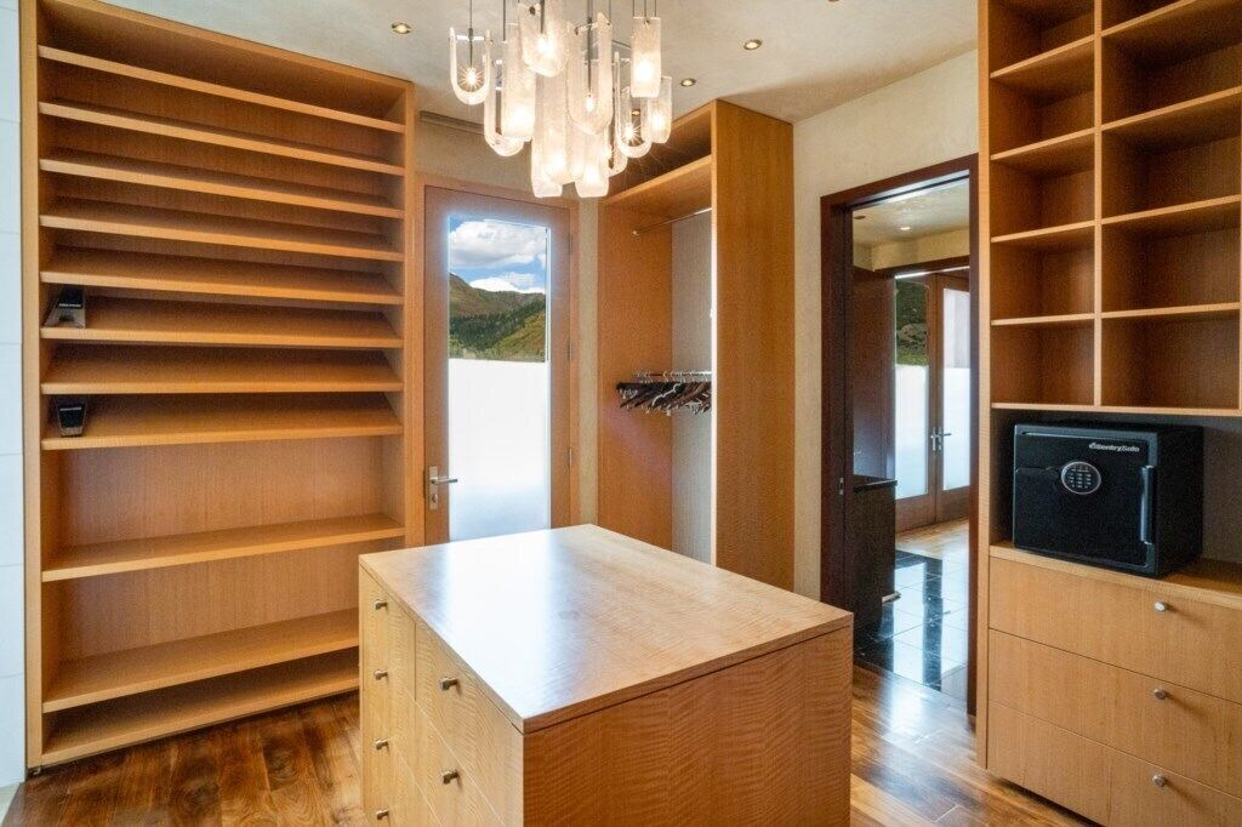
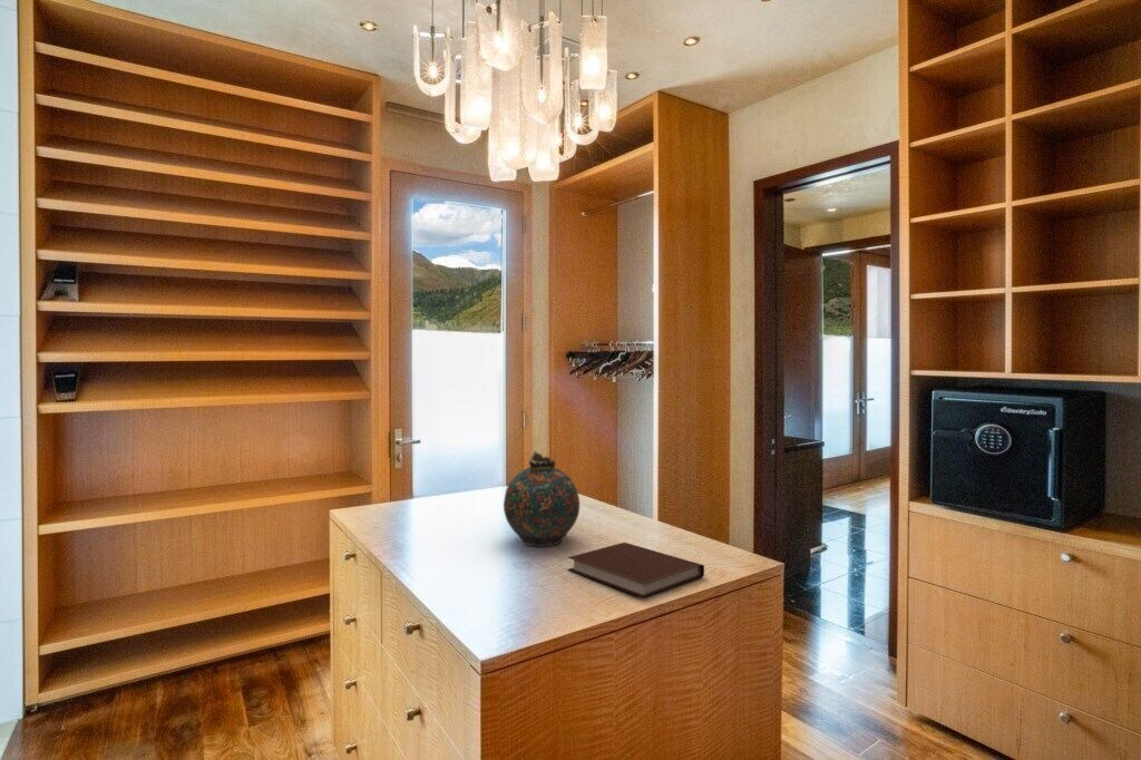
+ snuff bottle (542, 496)
+ notebook (634, 566)
